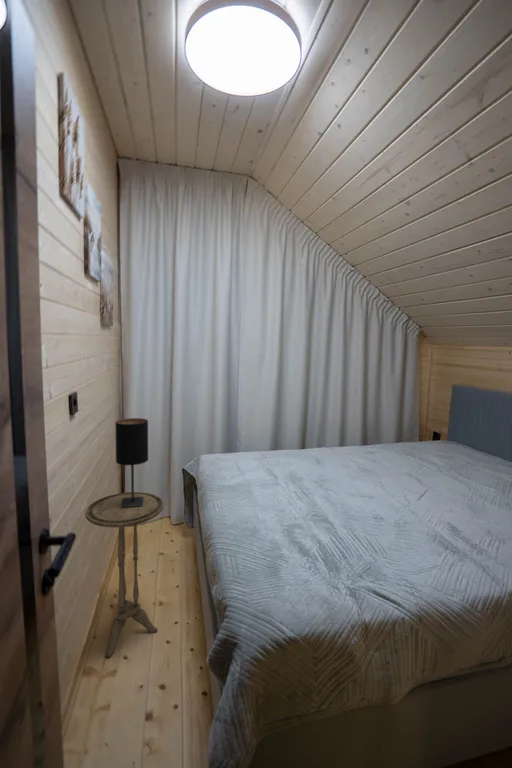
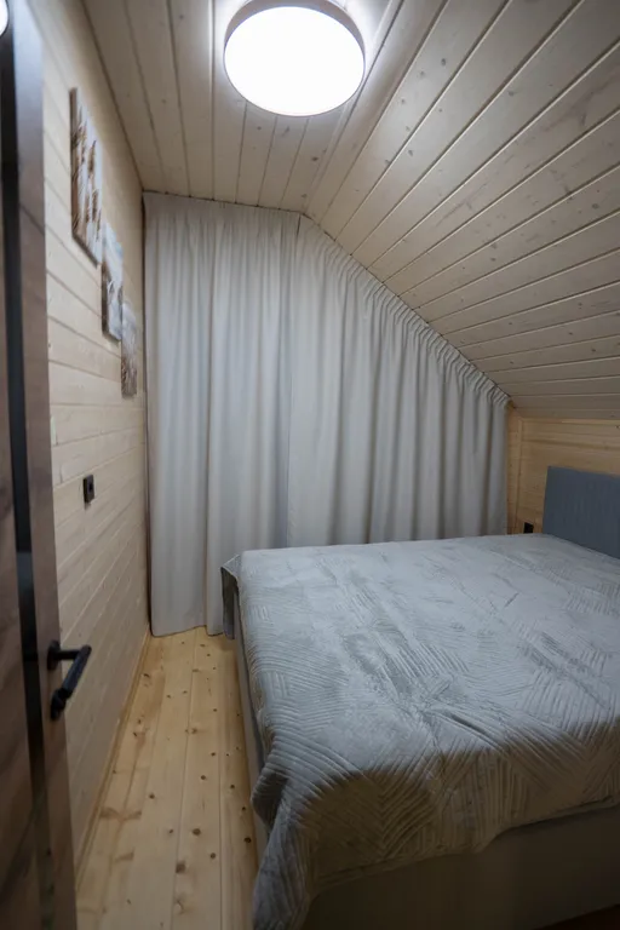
- table lamp (132, 462)
- side table (124, 571)
